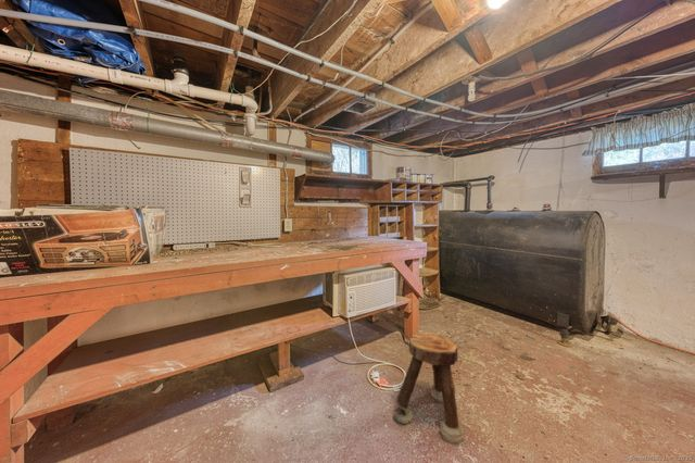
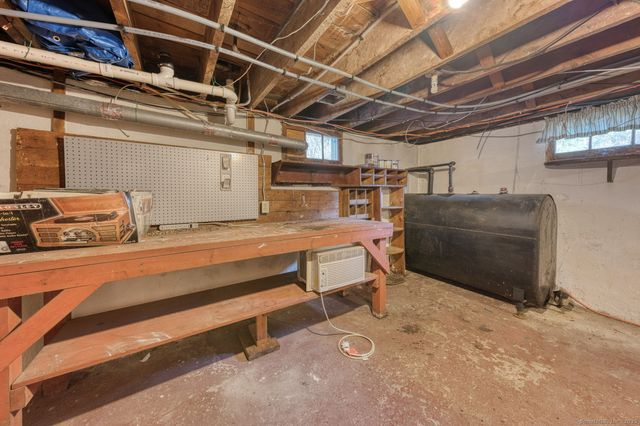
- stool (433, 374)
